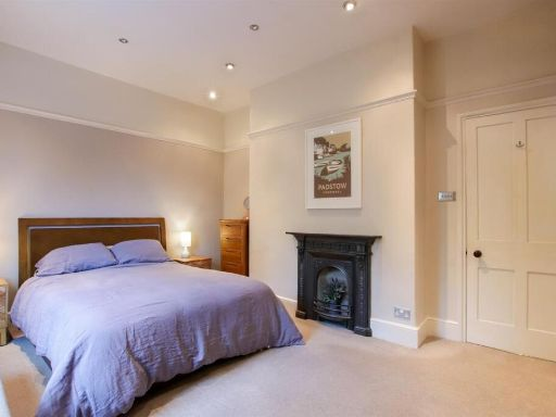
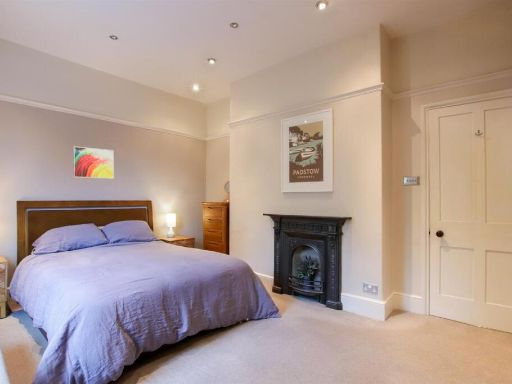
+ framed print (94, 163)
